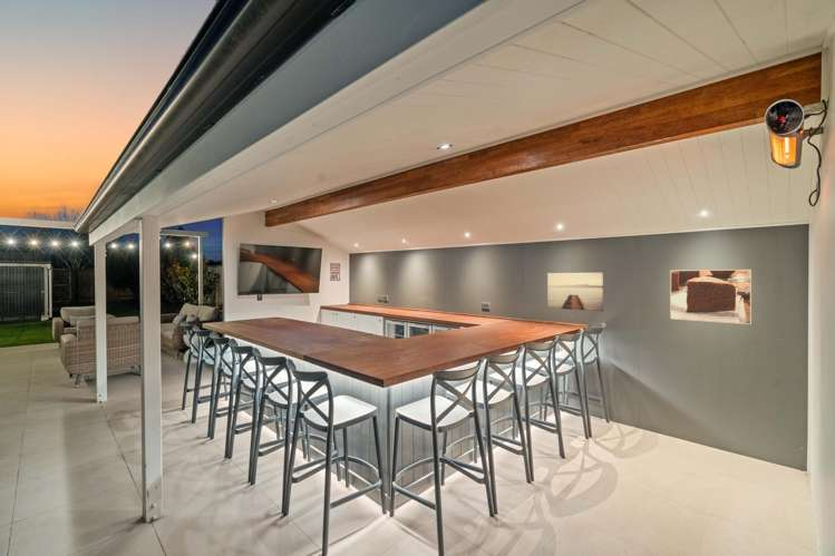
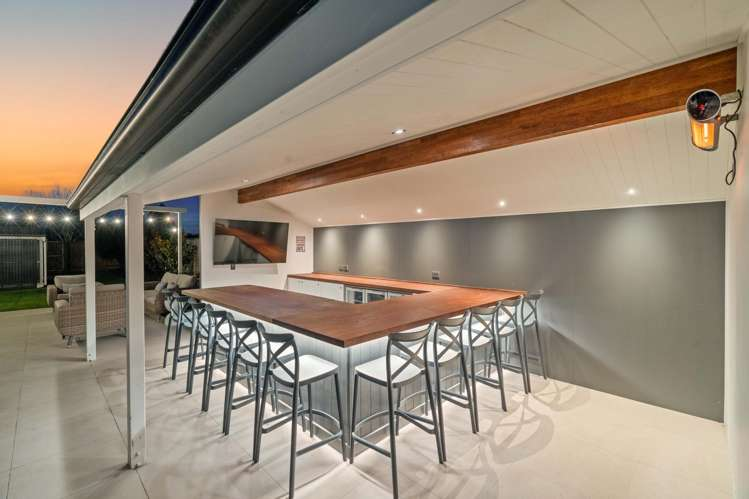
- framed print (708, 295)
- wall art (573, 291)
